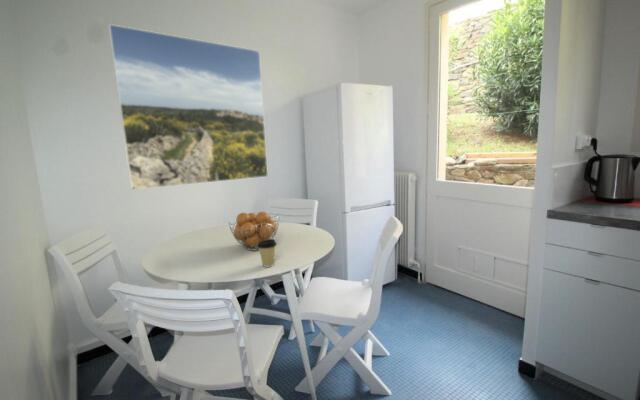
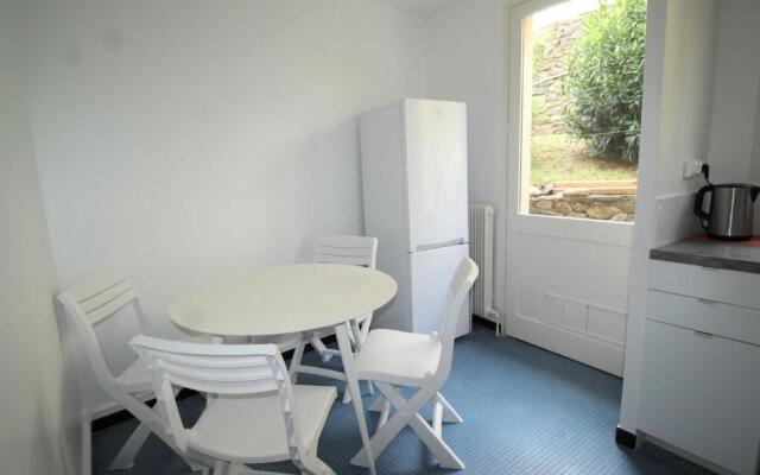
- coffee cup (267, 253)
- fruit basket (255, 229)
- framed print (201, 113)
